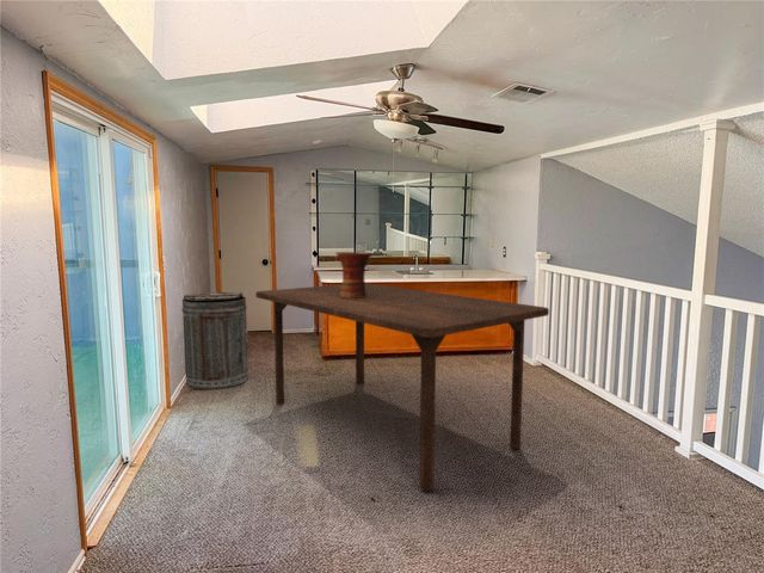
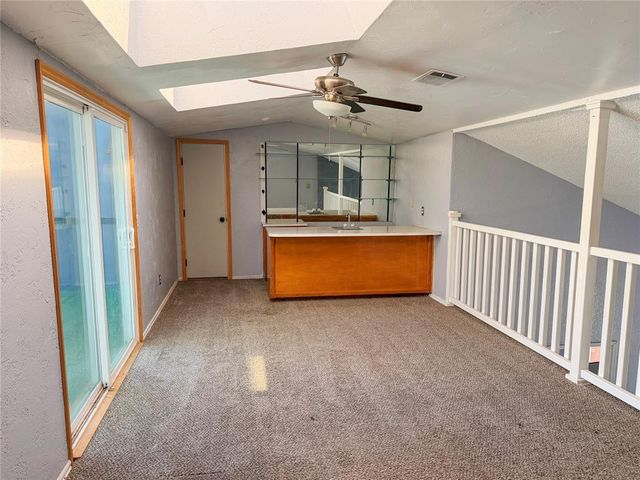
- trash can lid (216, 335)
- vase (353, 273)
- dining table (363, 362)
